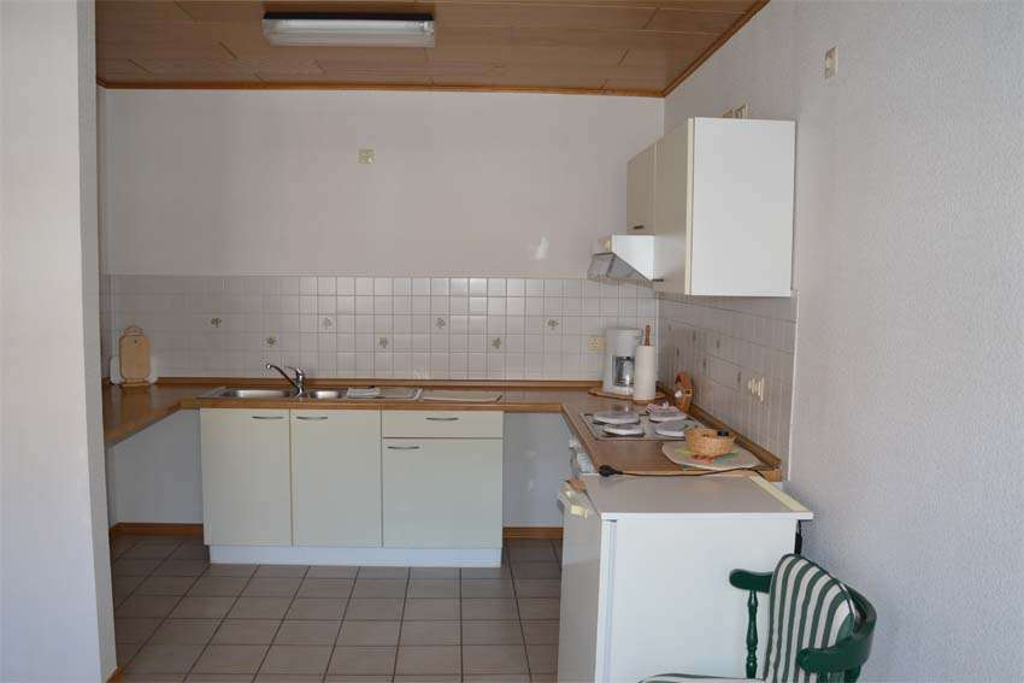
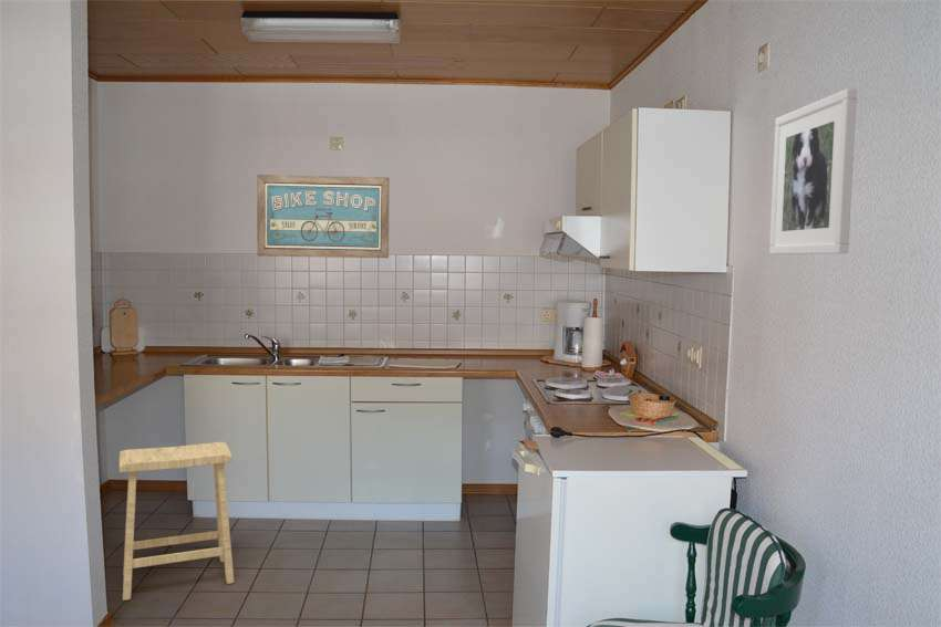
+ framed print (808, 179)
+ stool (179, 535)
+ wall art (323, 217)
